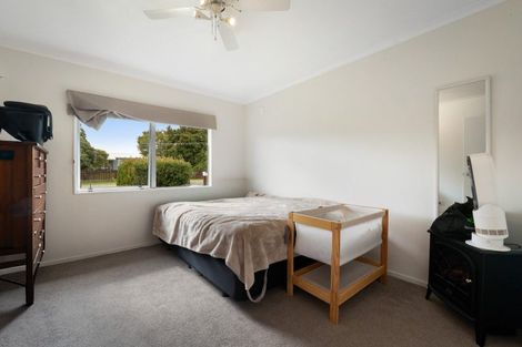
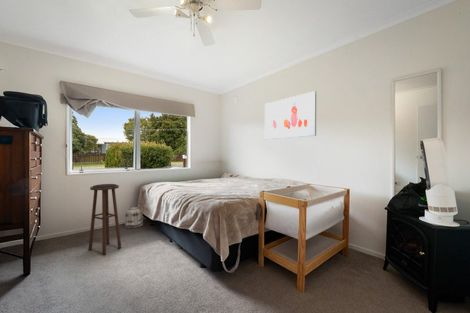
+ stool (105, 216)
+ basket (134, 214)
+ wall art (287, 118)
